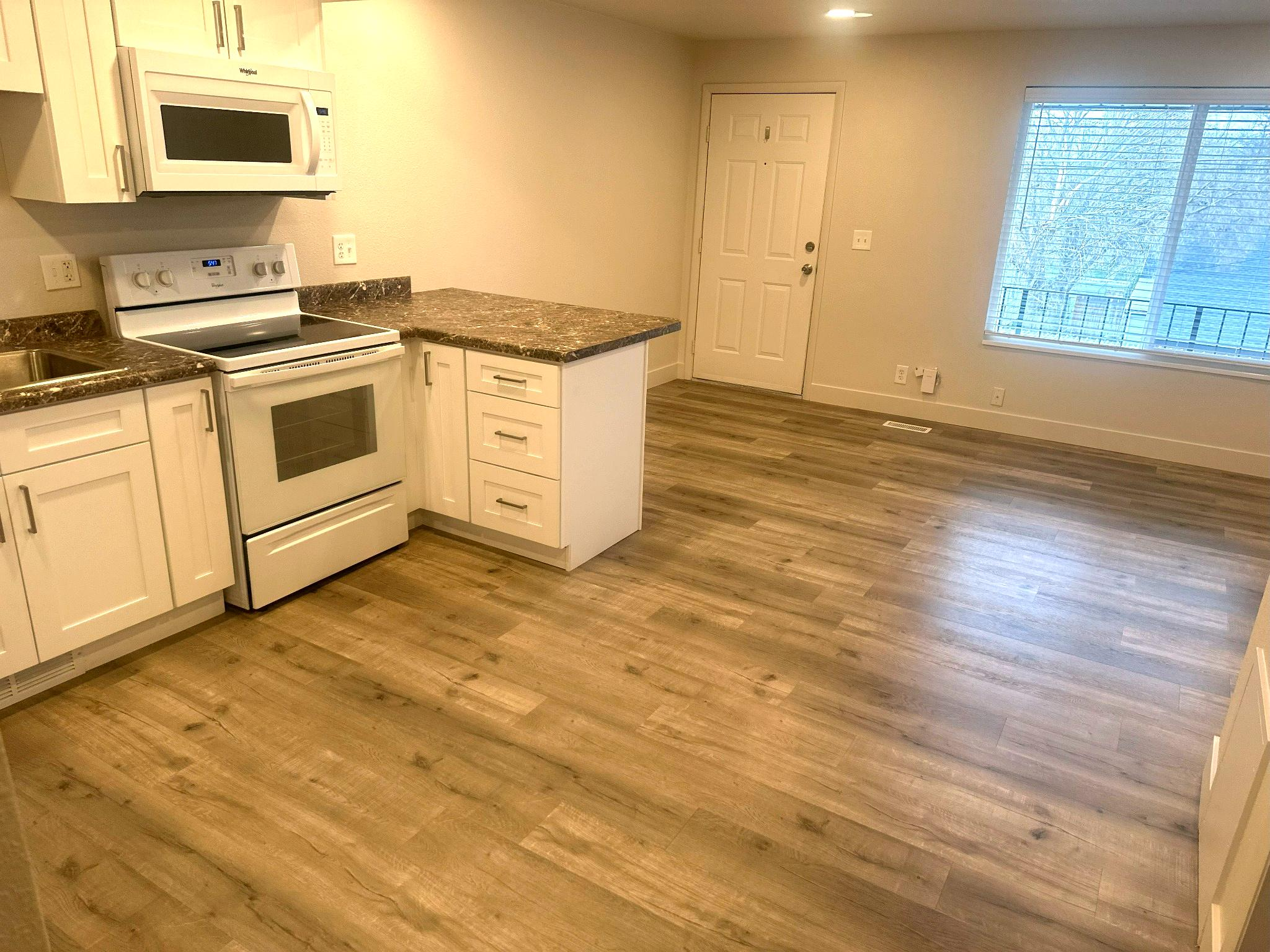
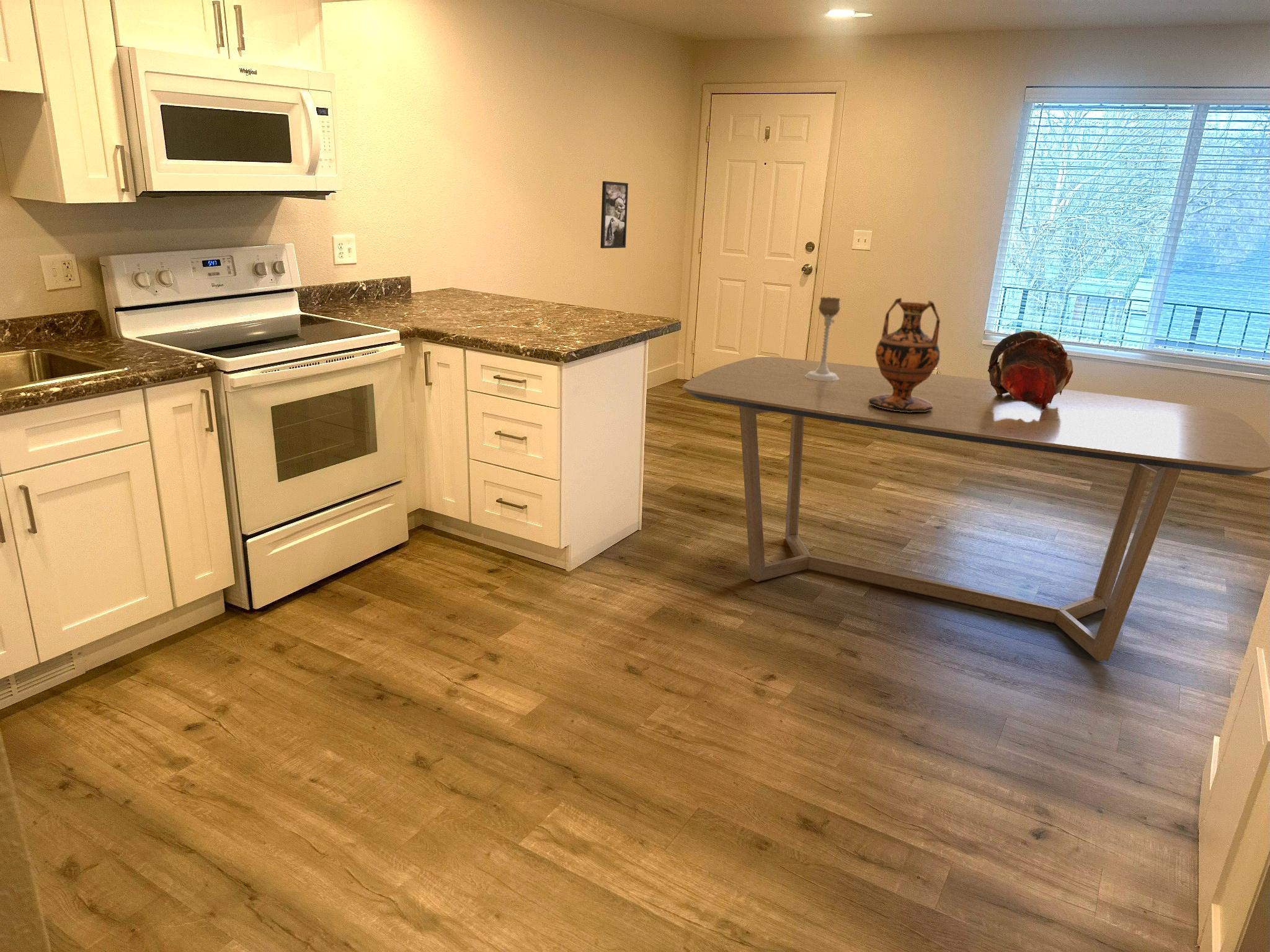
+ candle holder (826, 338)
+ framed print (614, 215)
+ decorative bowl (1030, 368)
+ dining table (946, 438)
+ vase (907, 353)
